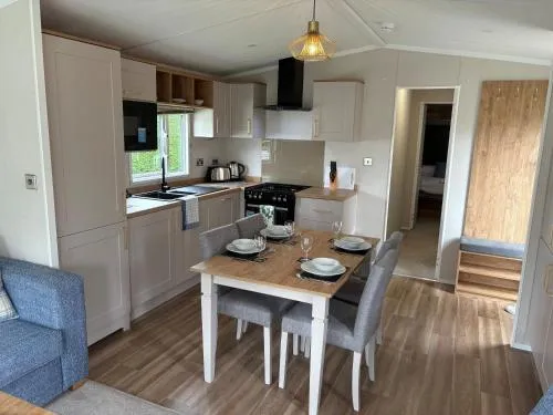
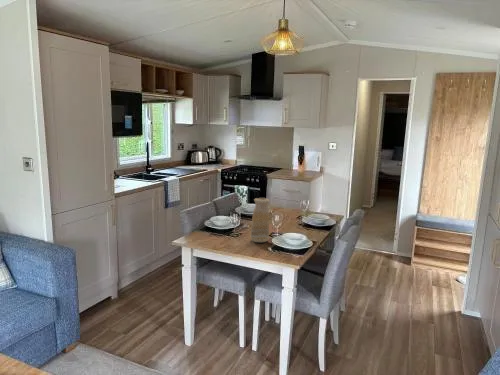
+ vase (260, 219)
